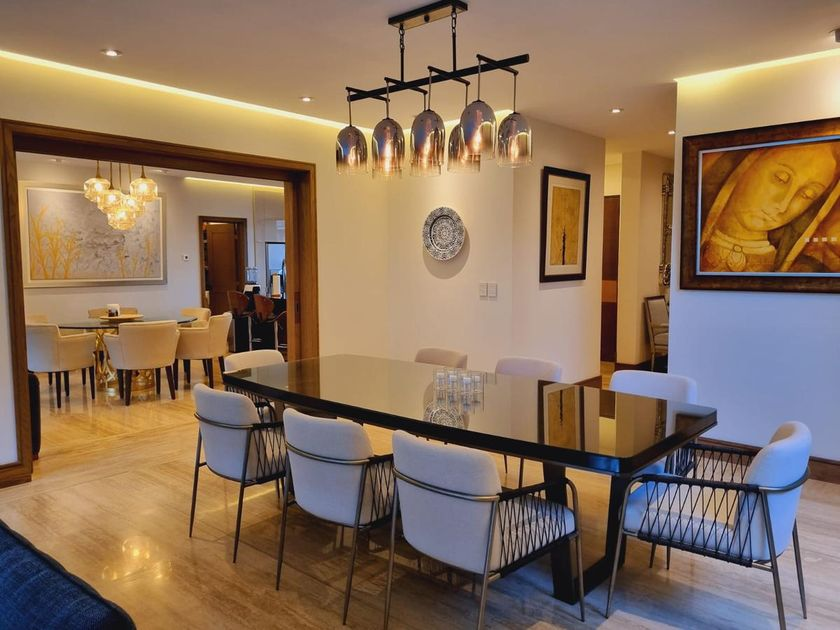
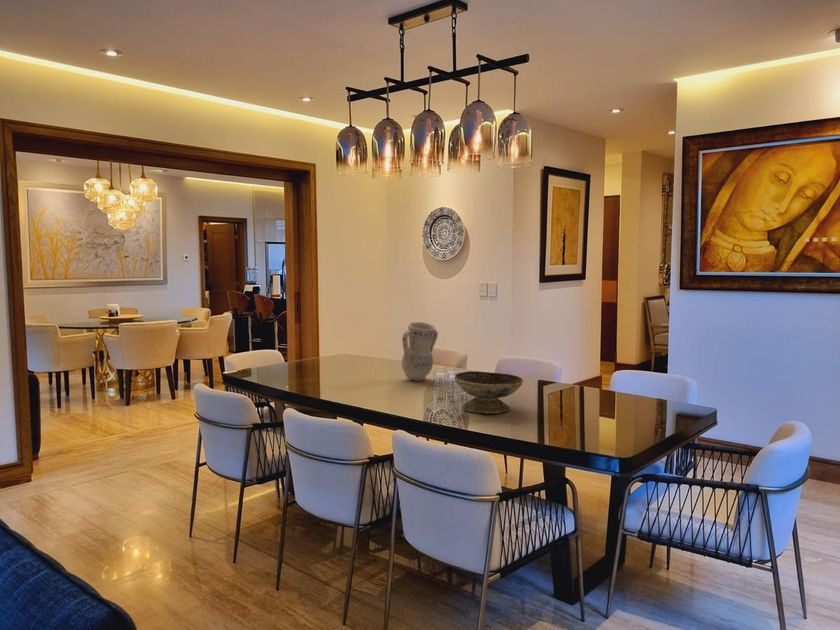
+ decorative bowl (488, 392)
+ vase (418, 351)
